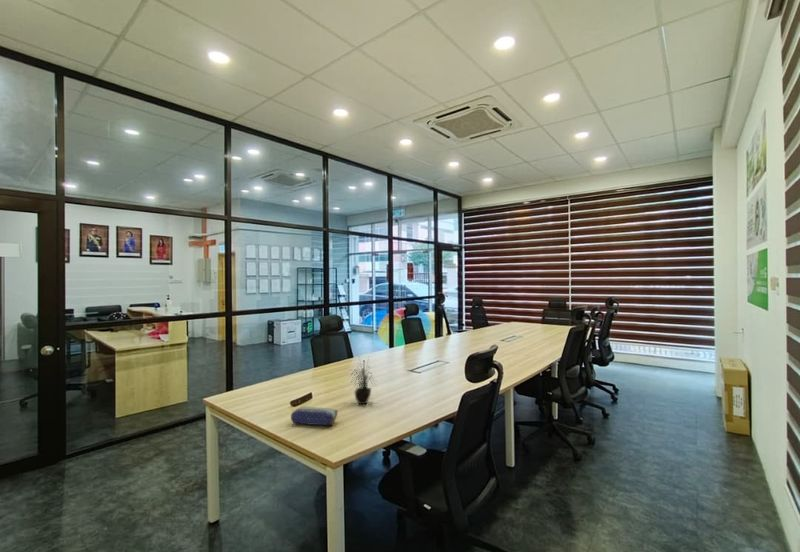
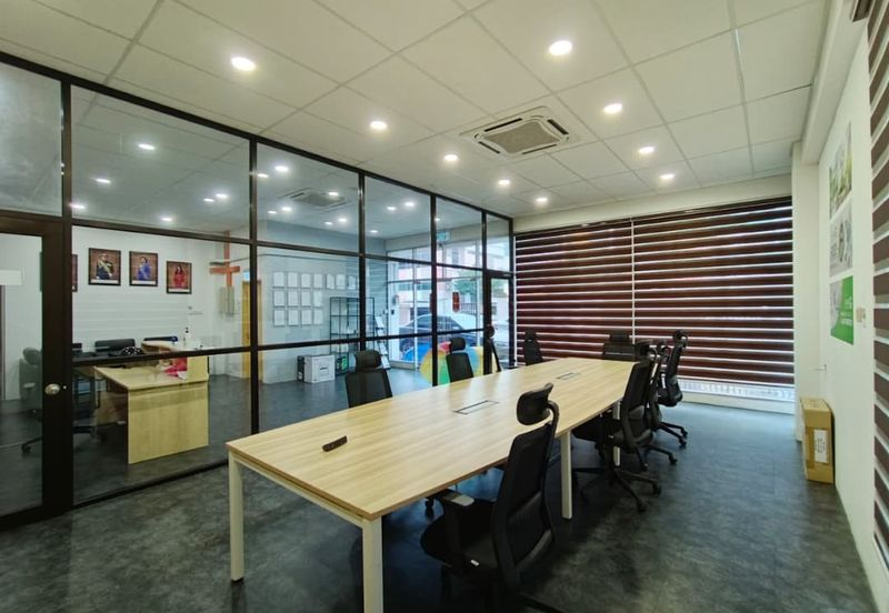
- pencil case (314, 415)
- potted plant (362, 371)
